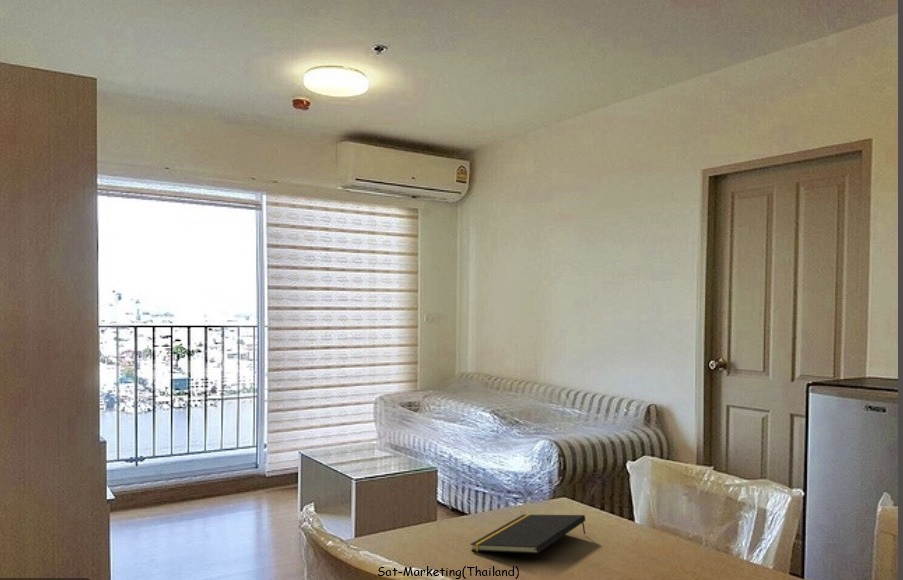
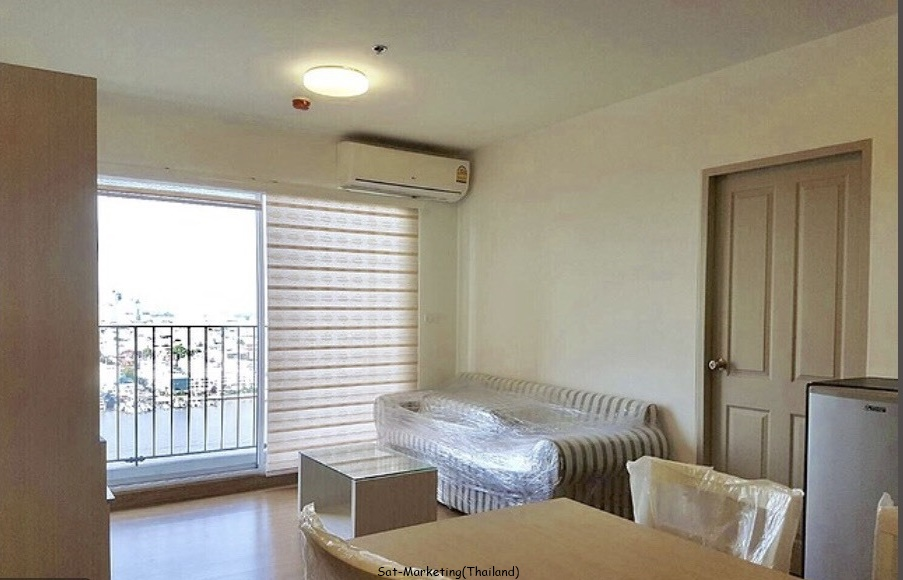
- notepad (529, 532)
